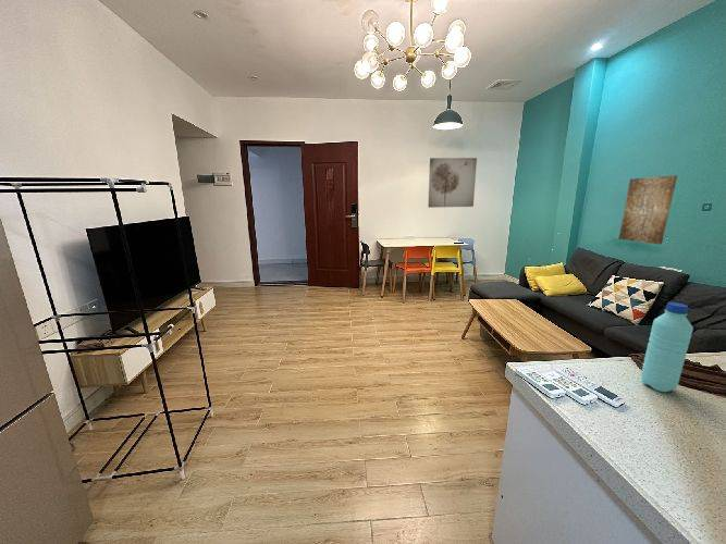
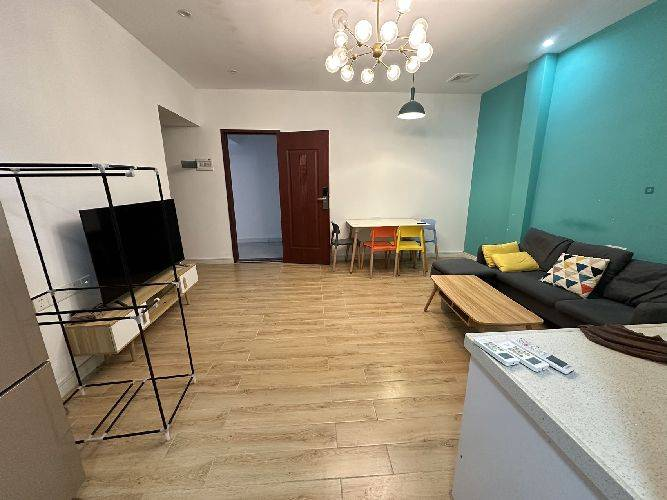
- water bottle (666, 346)
- wall art (452, 183)
- wall art (644, 210)
